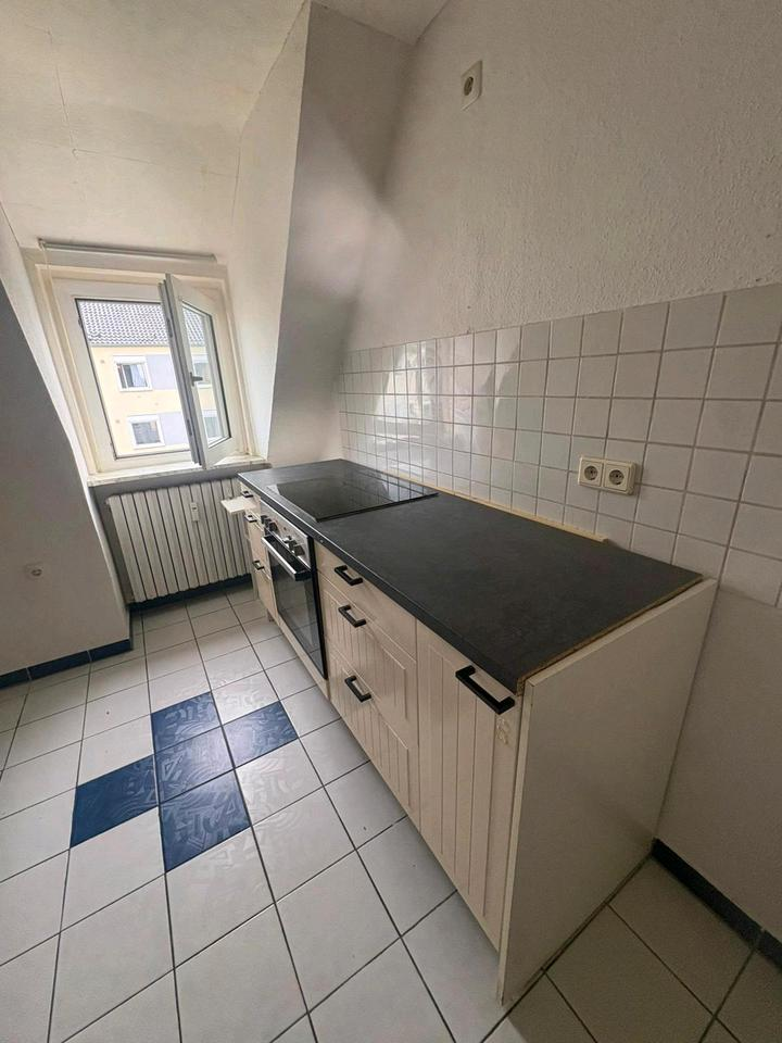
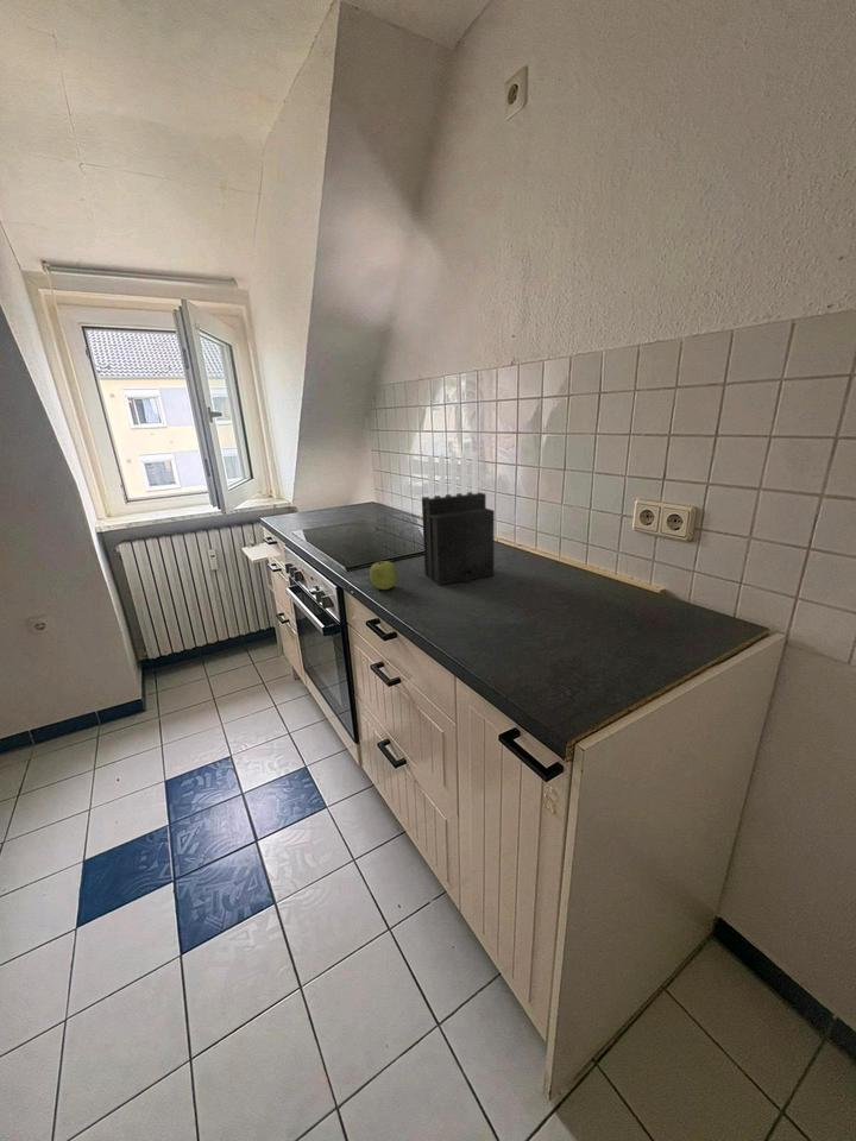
+ fruit (383, 573)
+ knife block (459, 517)
